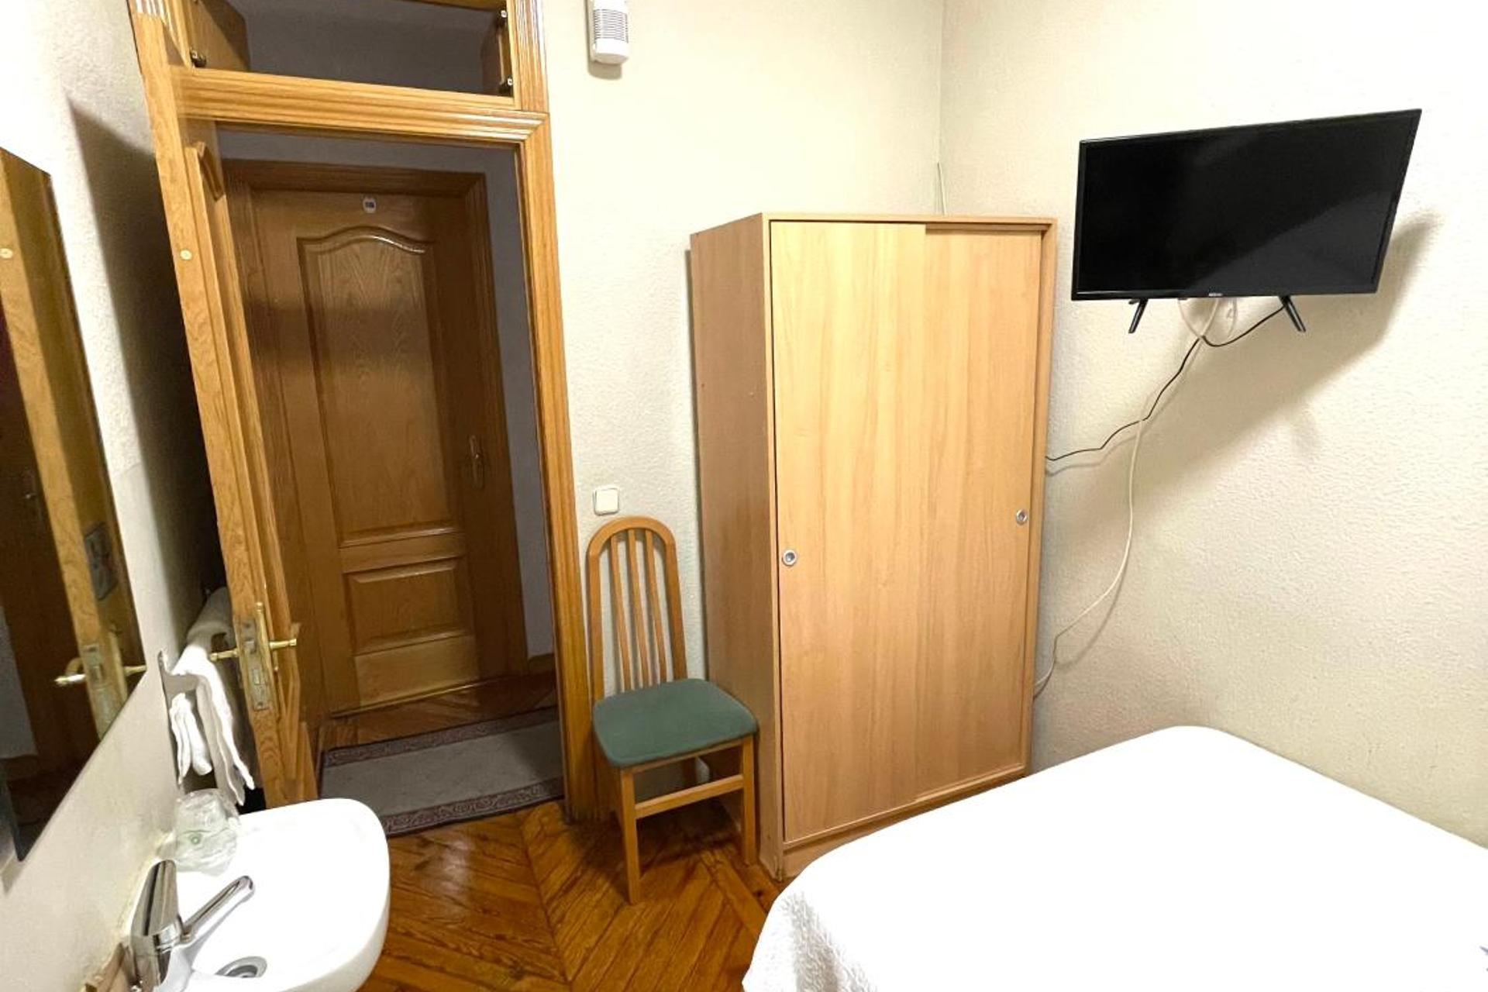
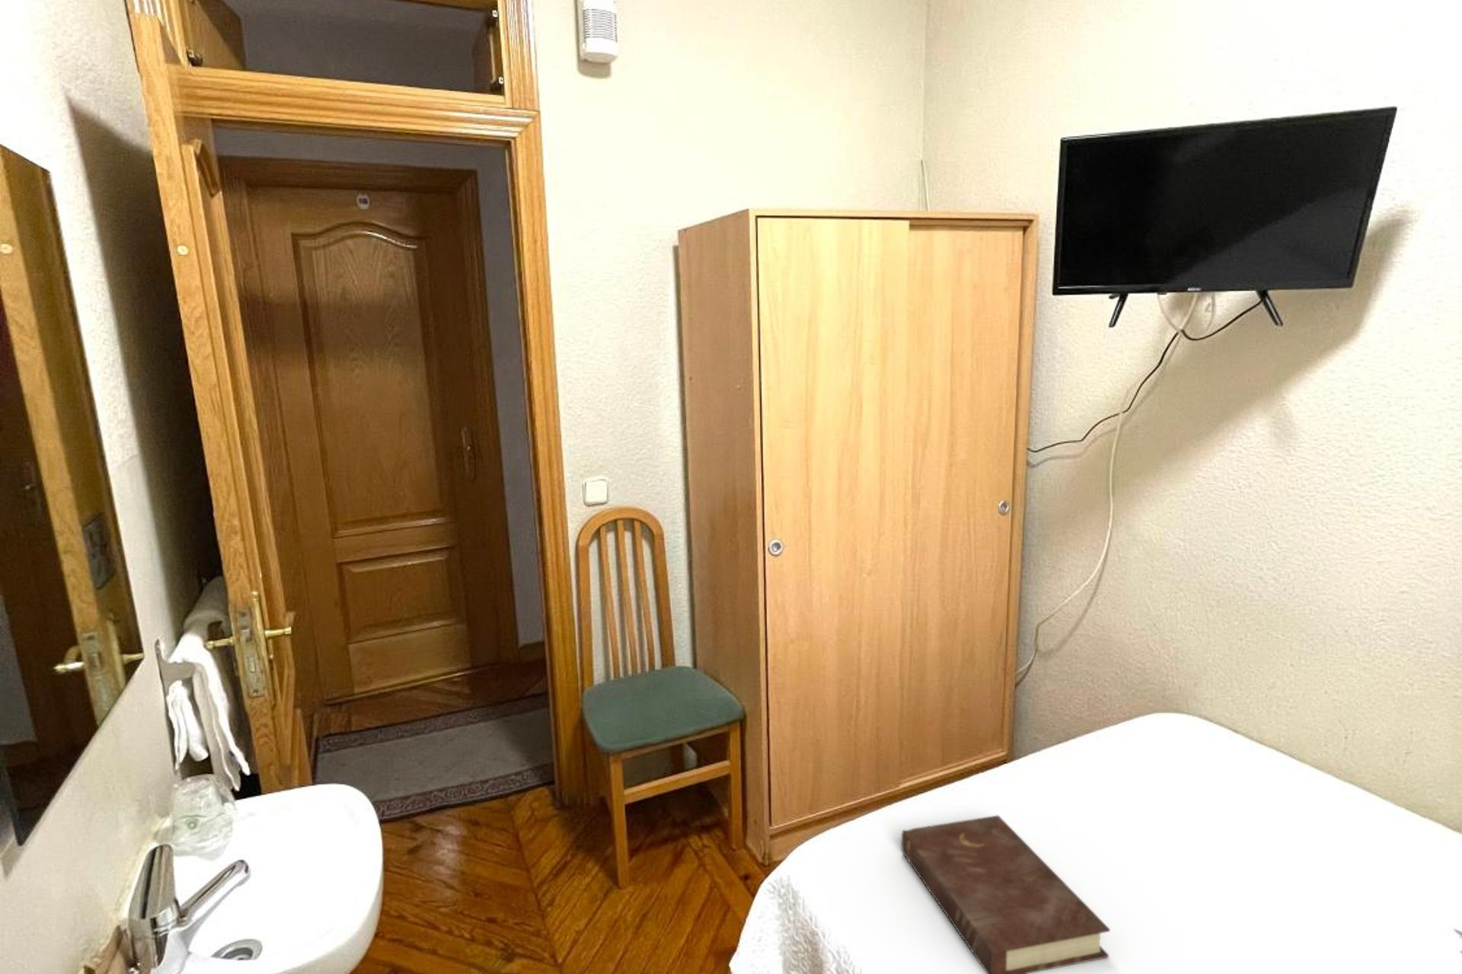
+ book (994, 887)
